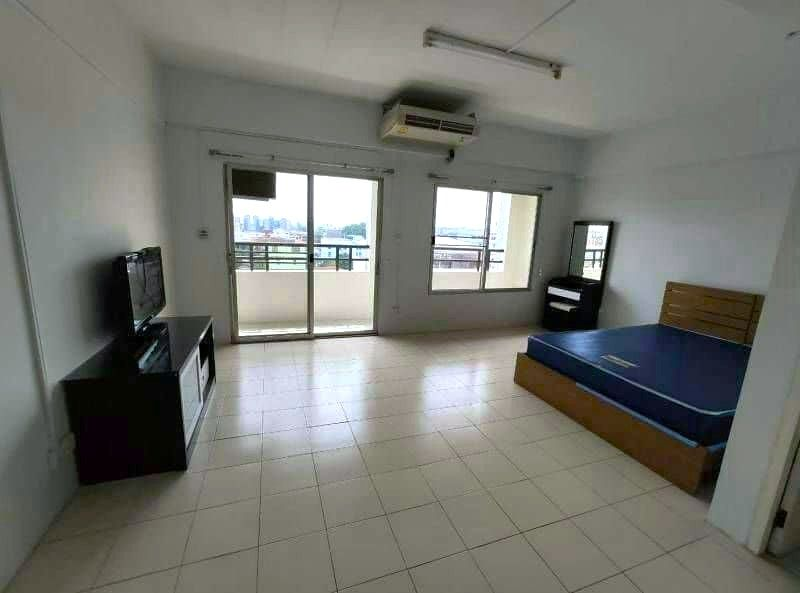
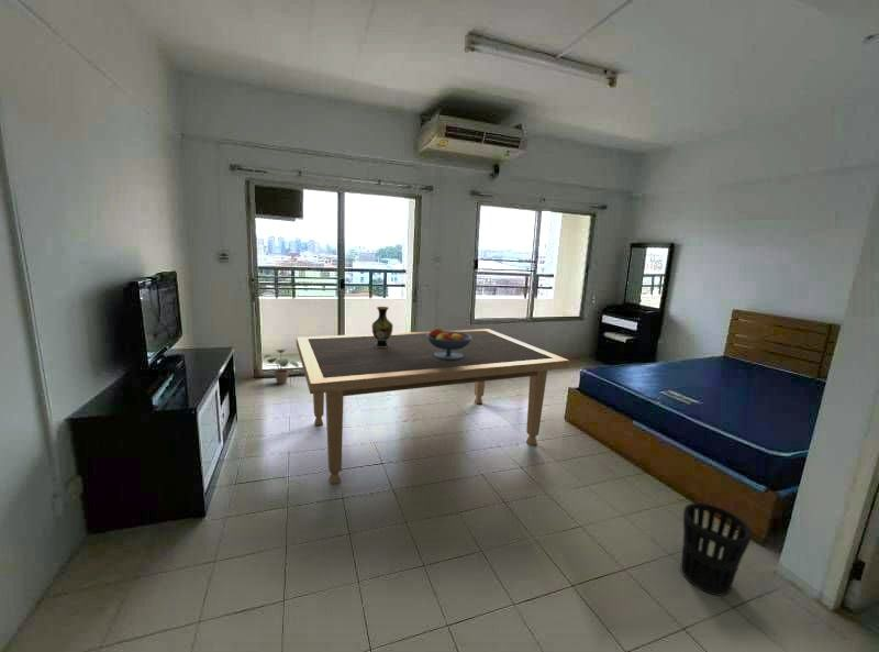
+ dining table (423, 387)
+ vase (382, 327)
+ fruit bowl (448, 342)
+ potted plant (280, 367)
+ wastebasket (708, 549)
